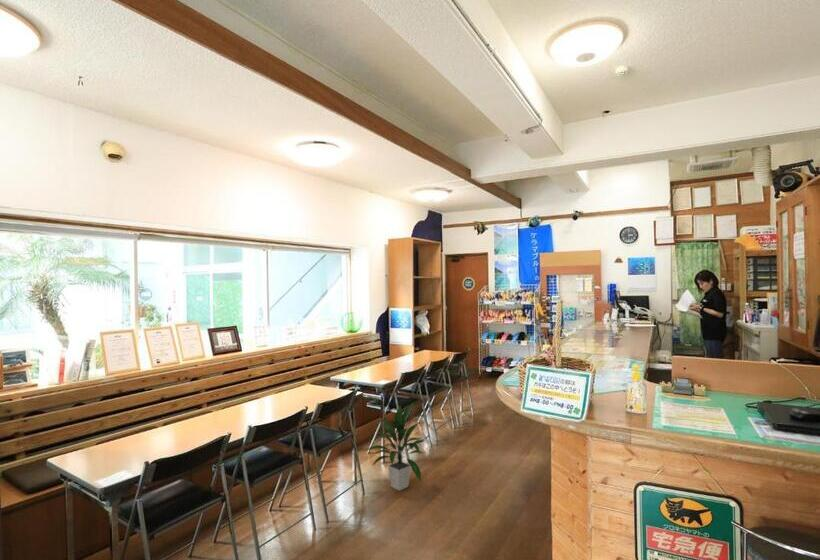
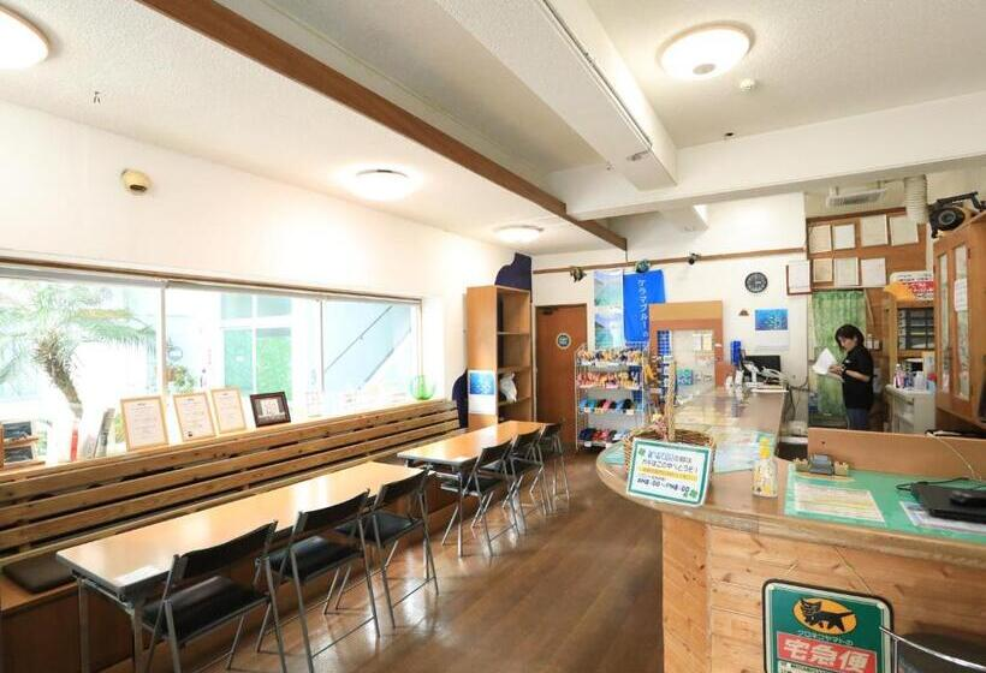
- indoor plant (399, 447)
